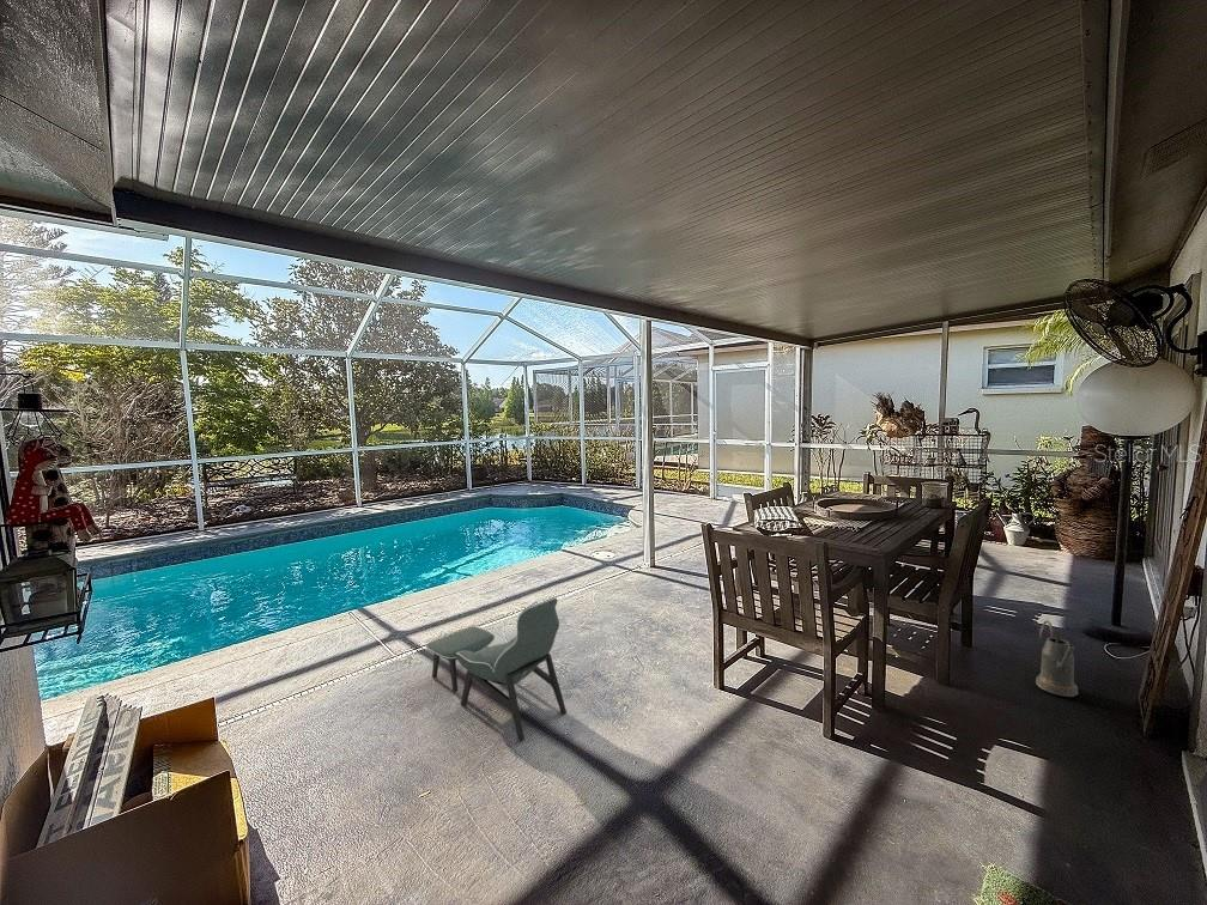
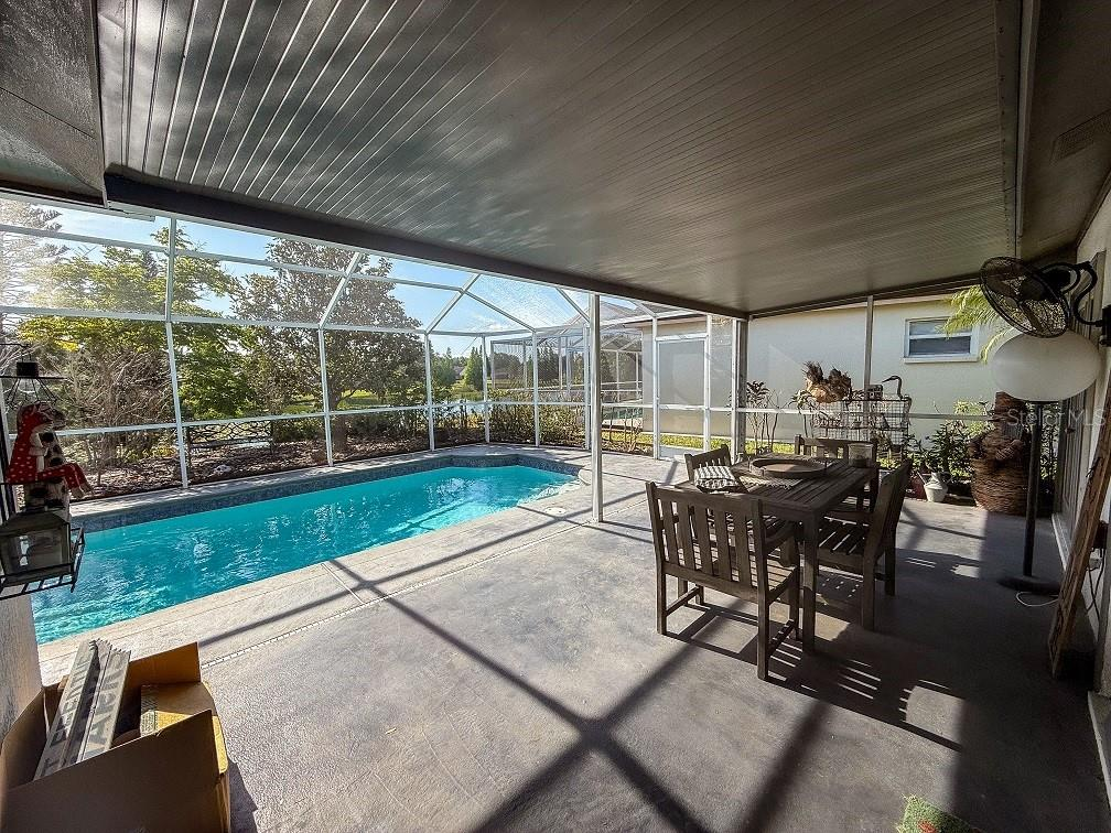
- lounge chair (490, 639)
- watering can (1054, 656)
